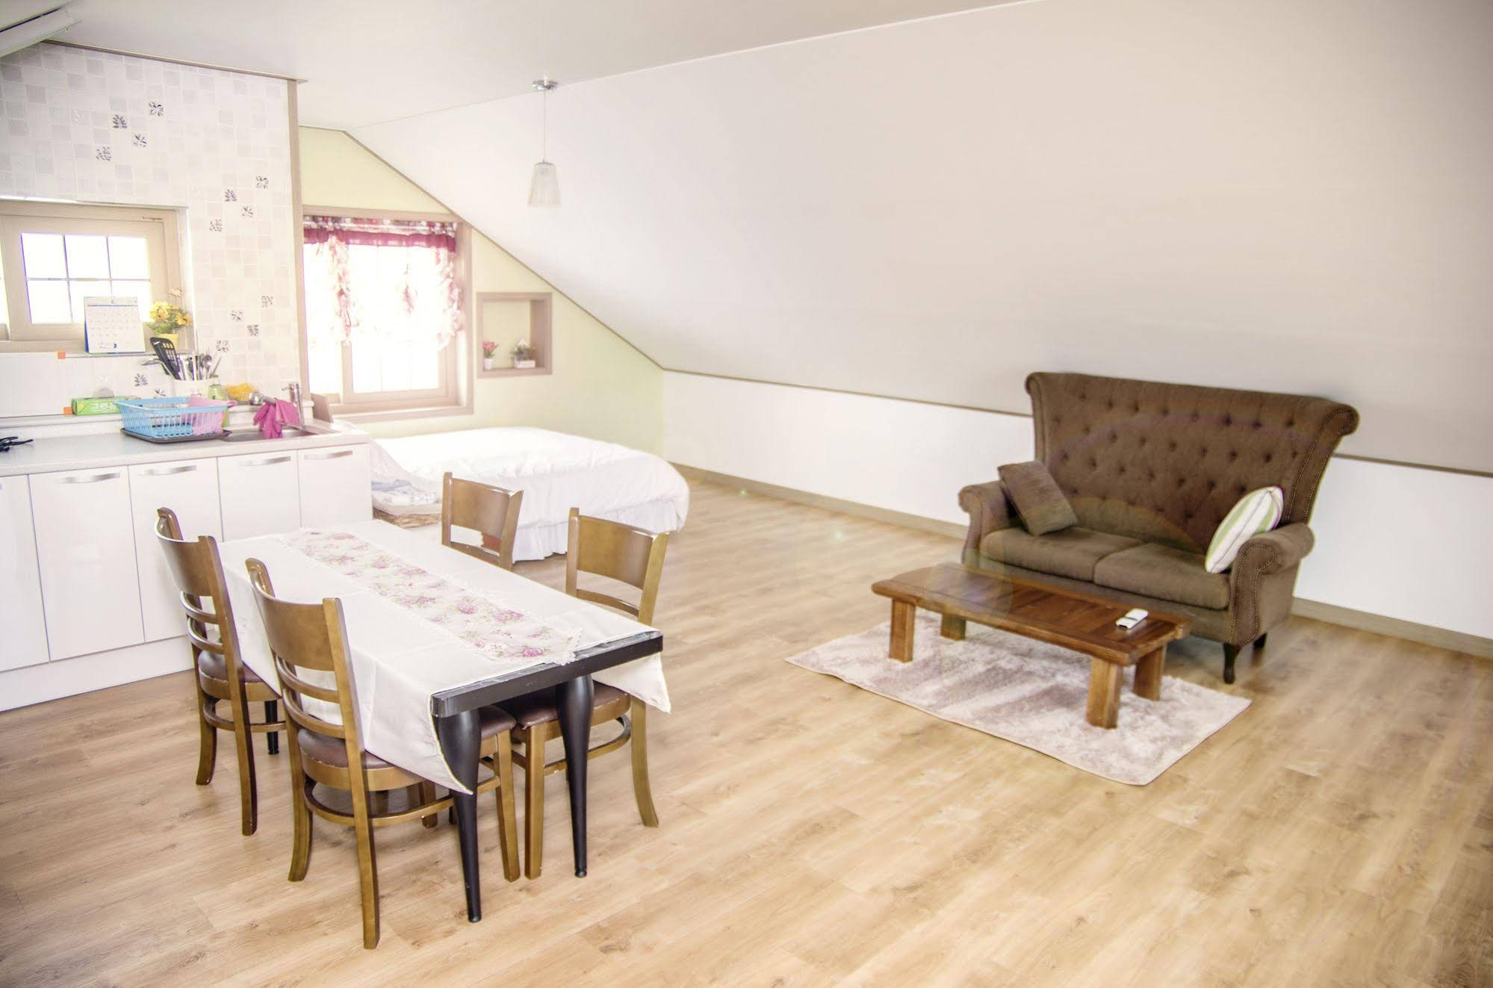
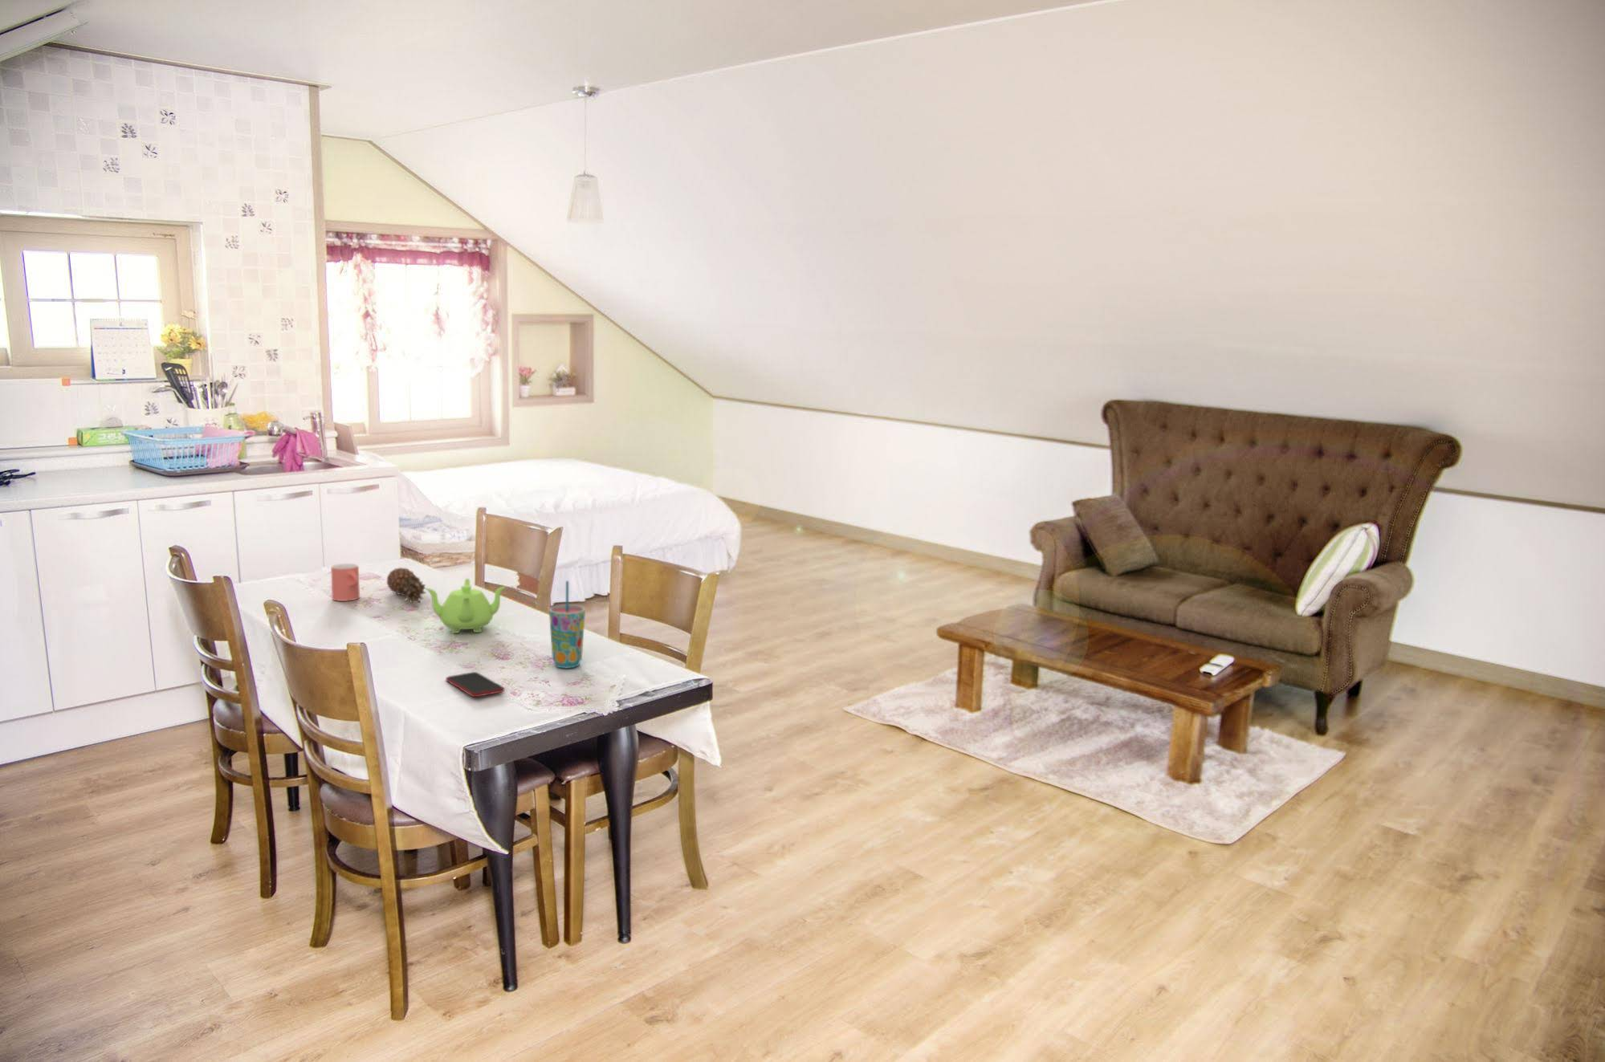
+ teapot (467, 608)
+ fruit (407, 584)
+ cup (567, 623)
+ smartphone (474, 684)
+ cup (347, 583)
